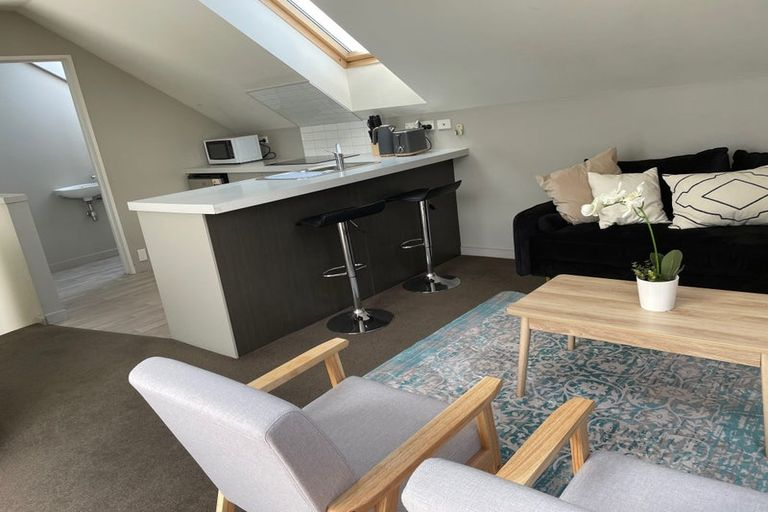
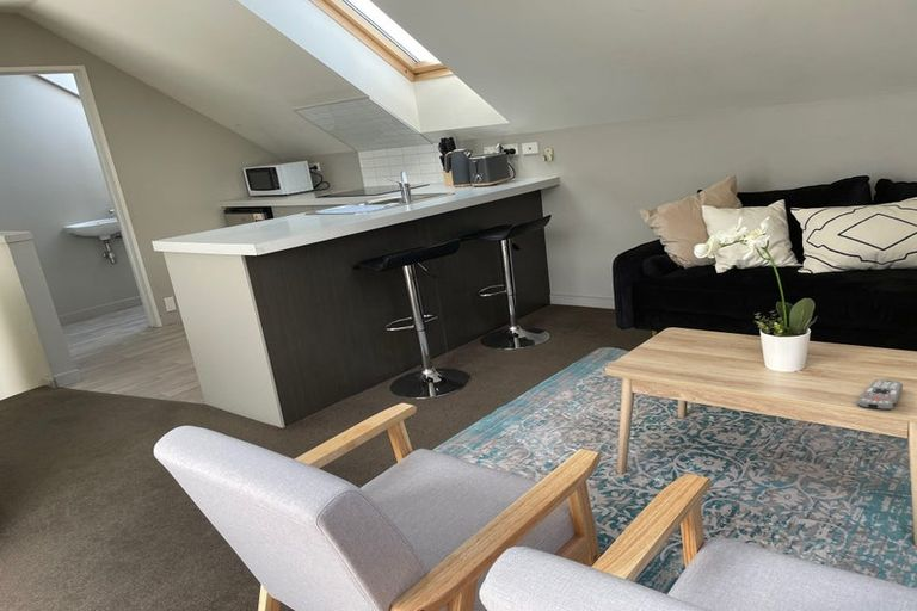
+ remote control (881, 394)
